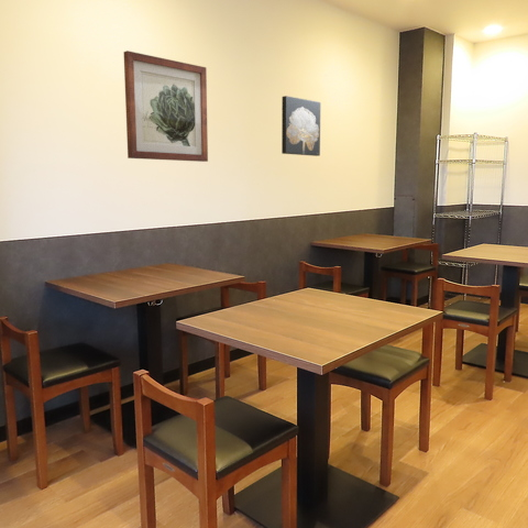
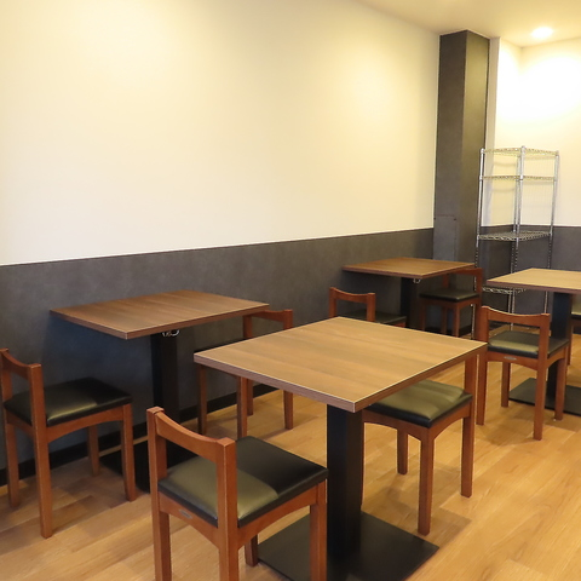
- wall art (301, 127)
- wall art (168, 110)
